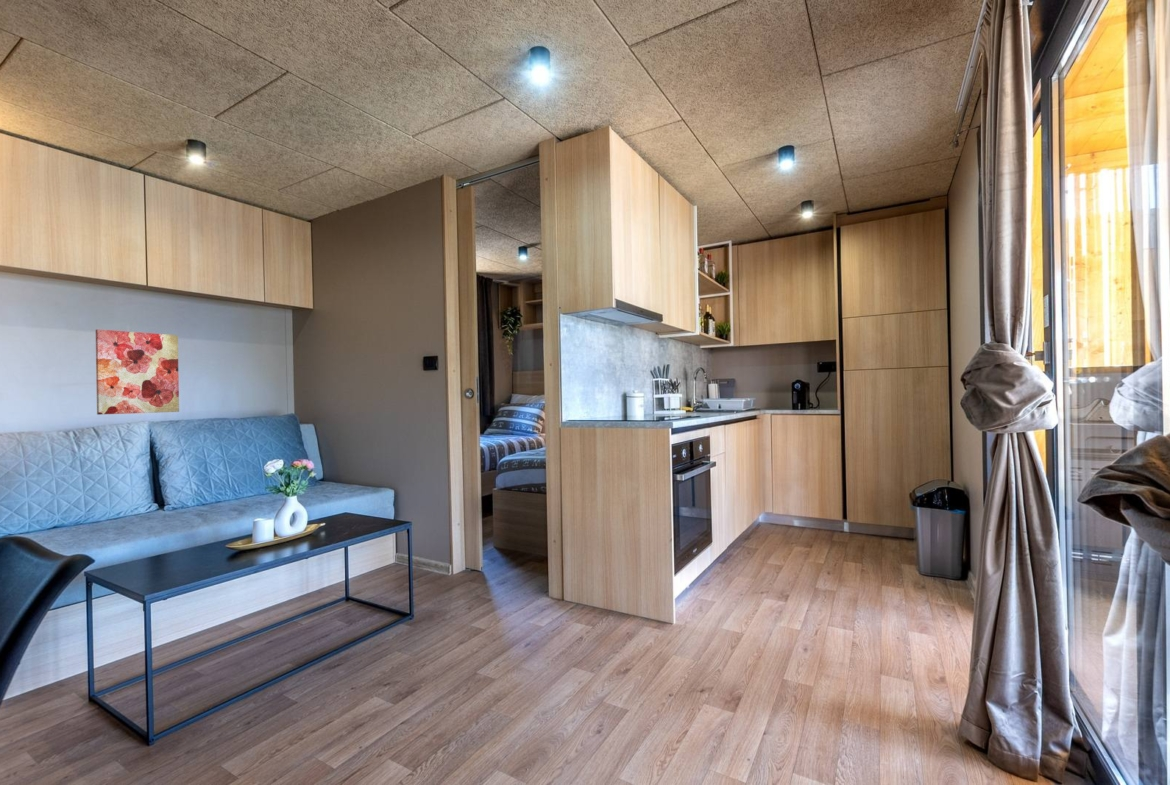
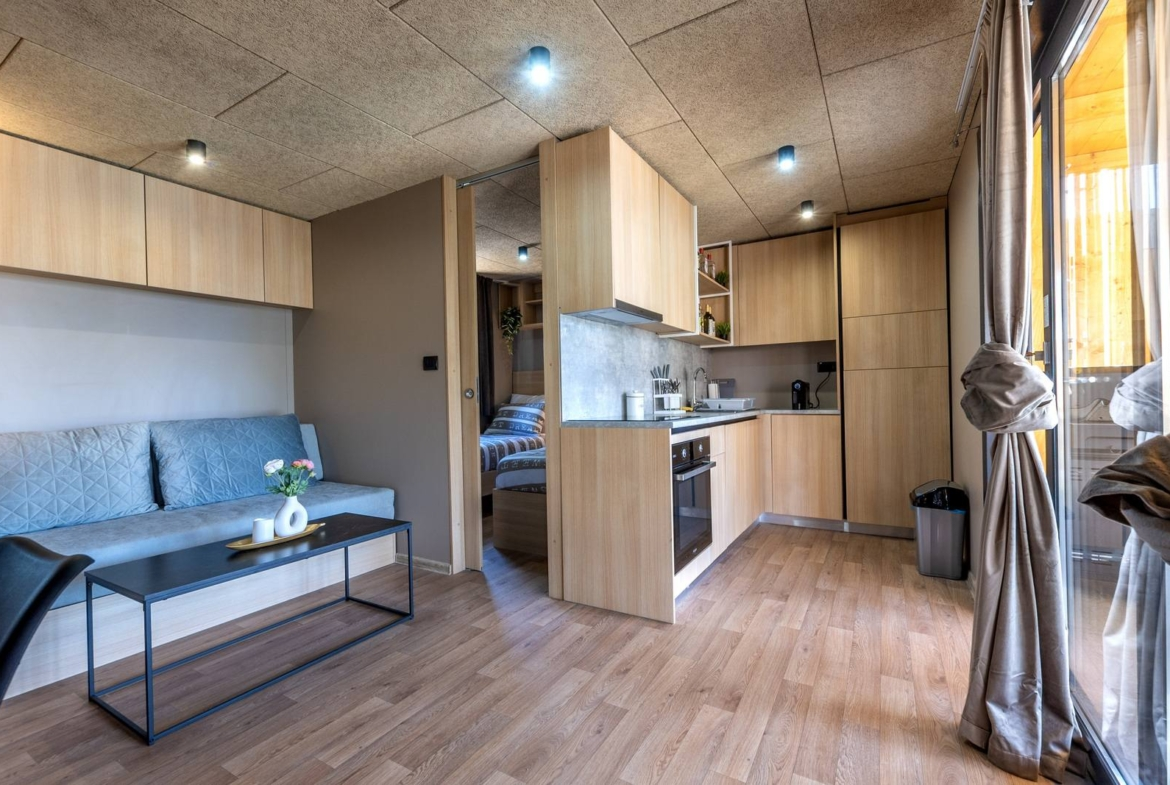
- wall art (139, 372)
